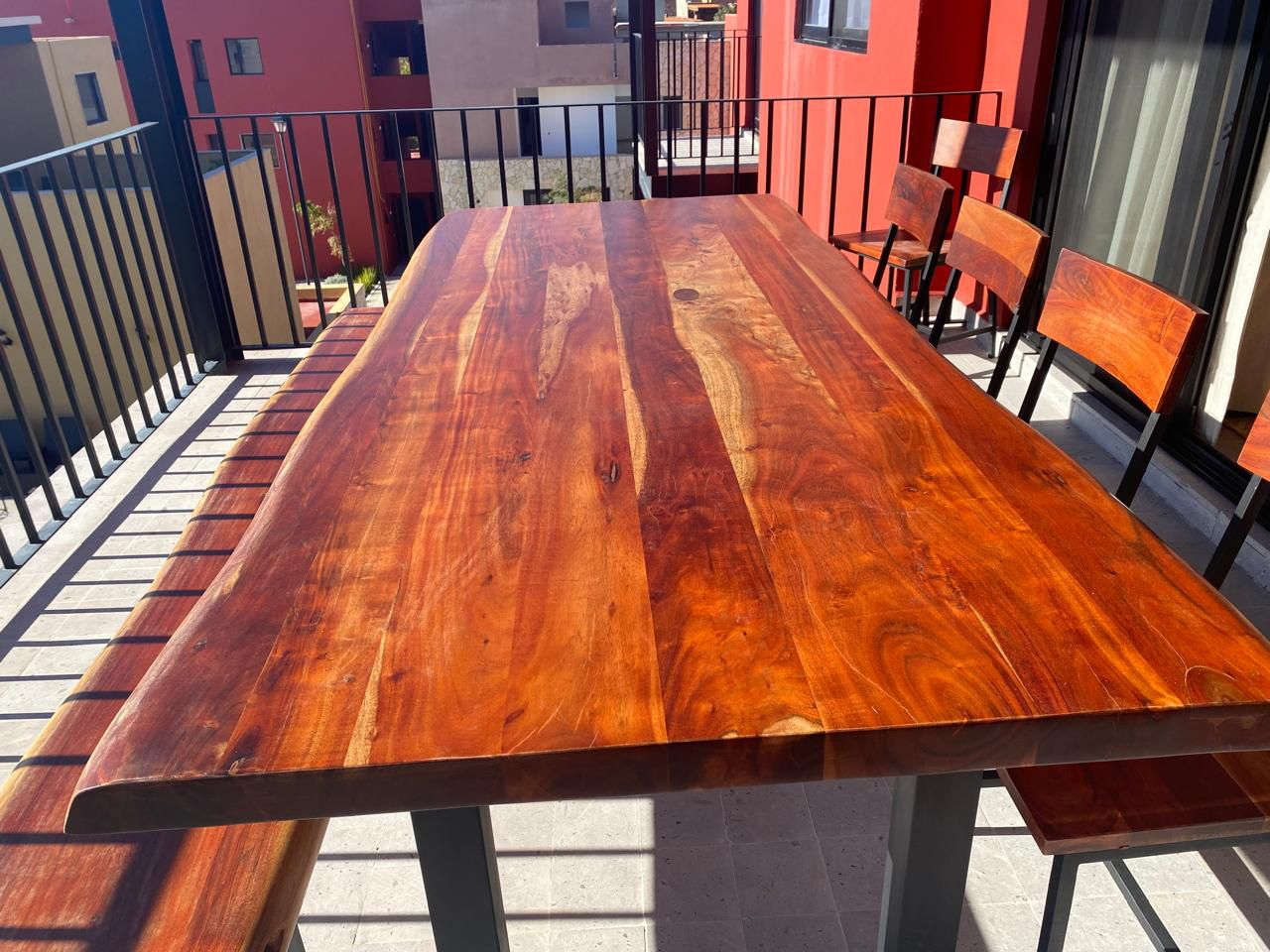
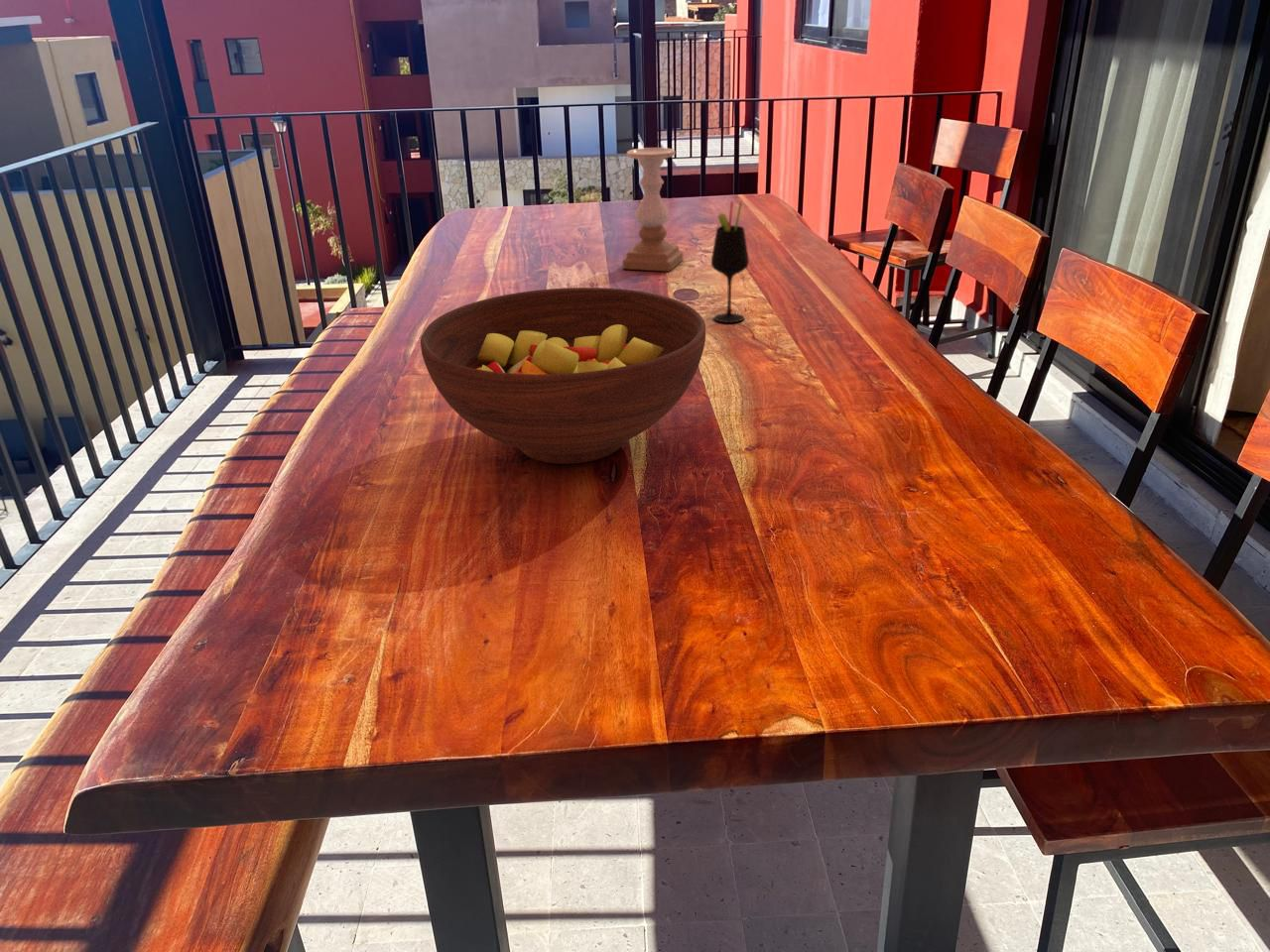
+ wine glass (728, 262)
+ fruit bowl (568, 387)
+ candle holder (652, 208)
